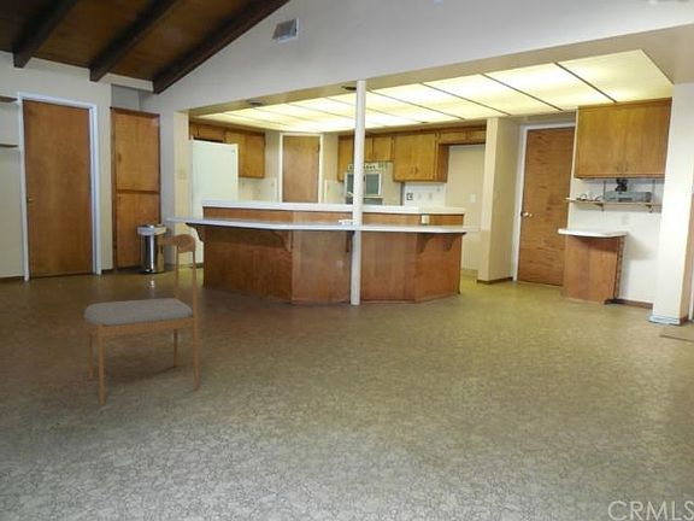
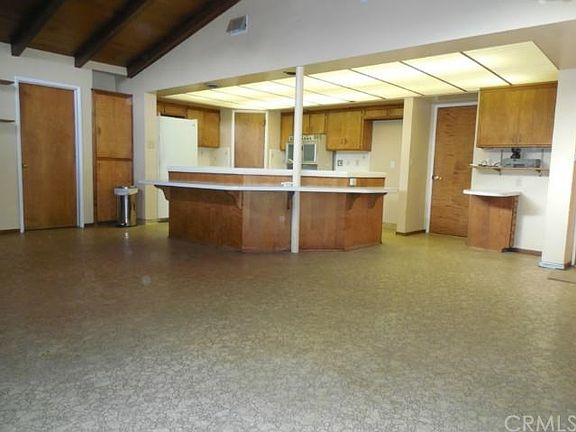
- dining chair (140, 310)
